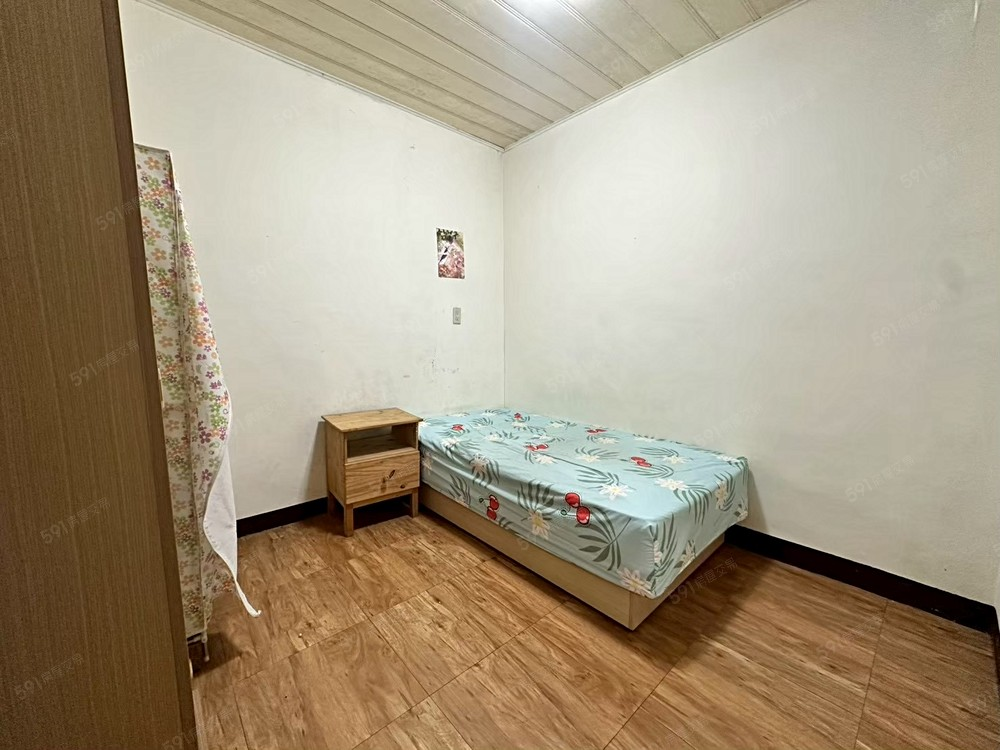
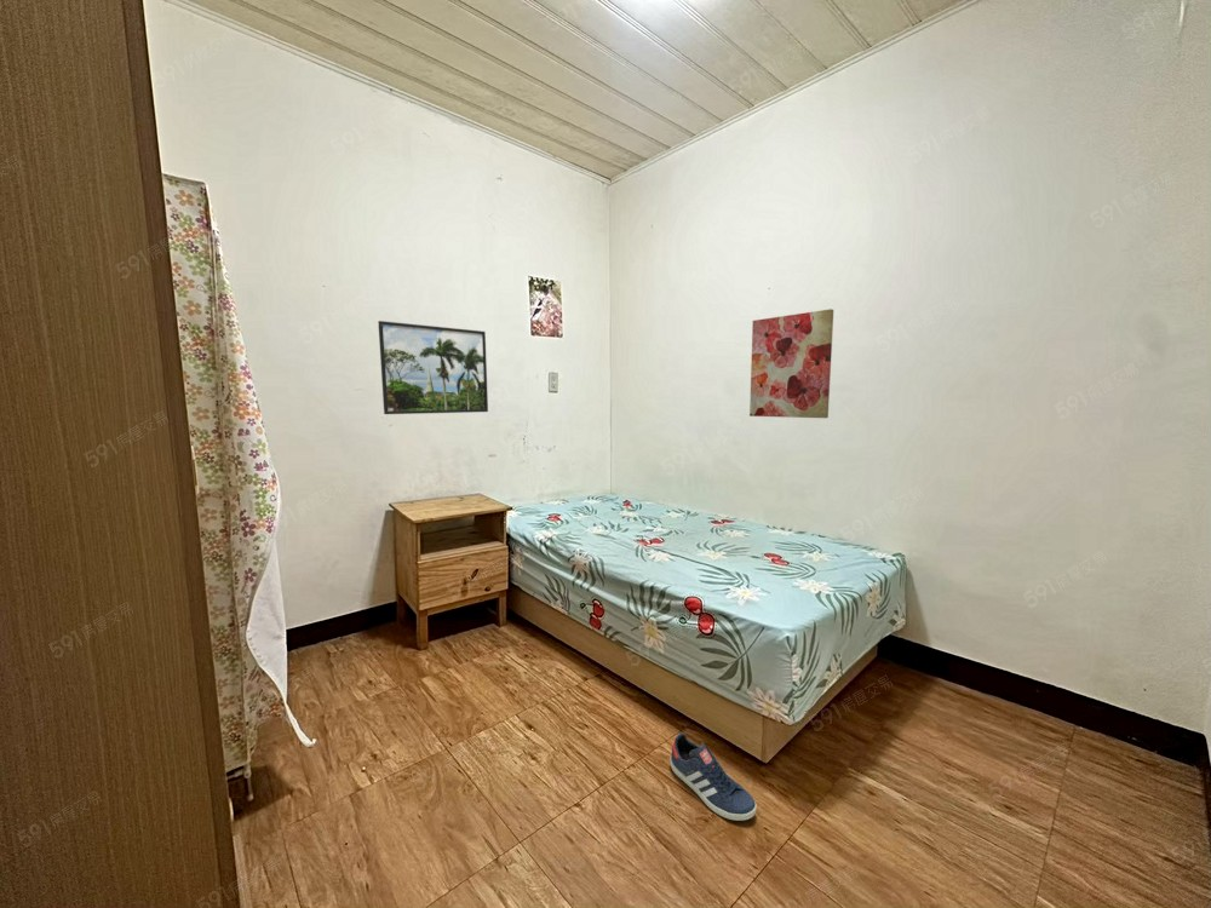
+ wall art (788, 367)
+ sneaker (710, 771)
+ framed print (437, 369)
